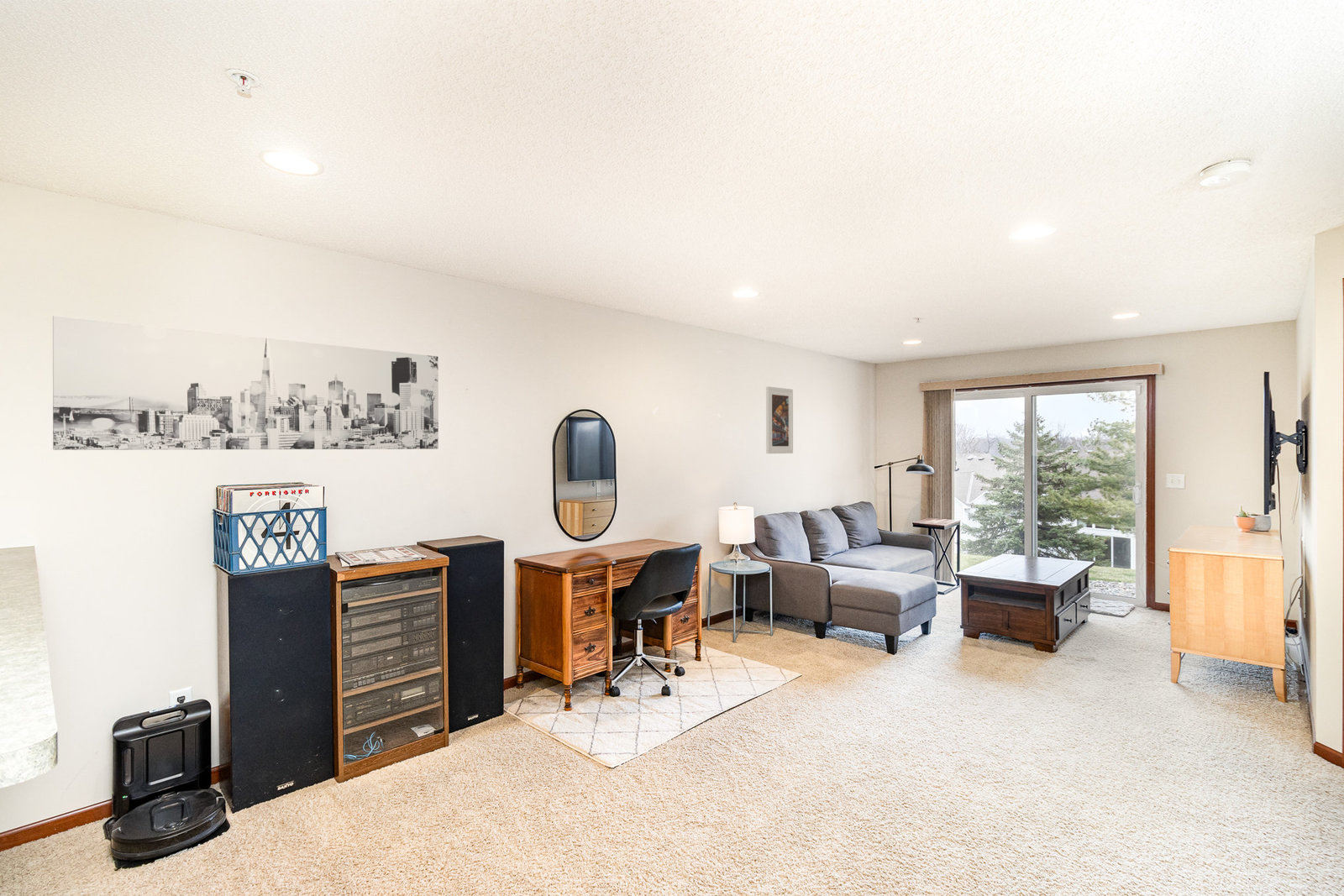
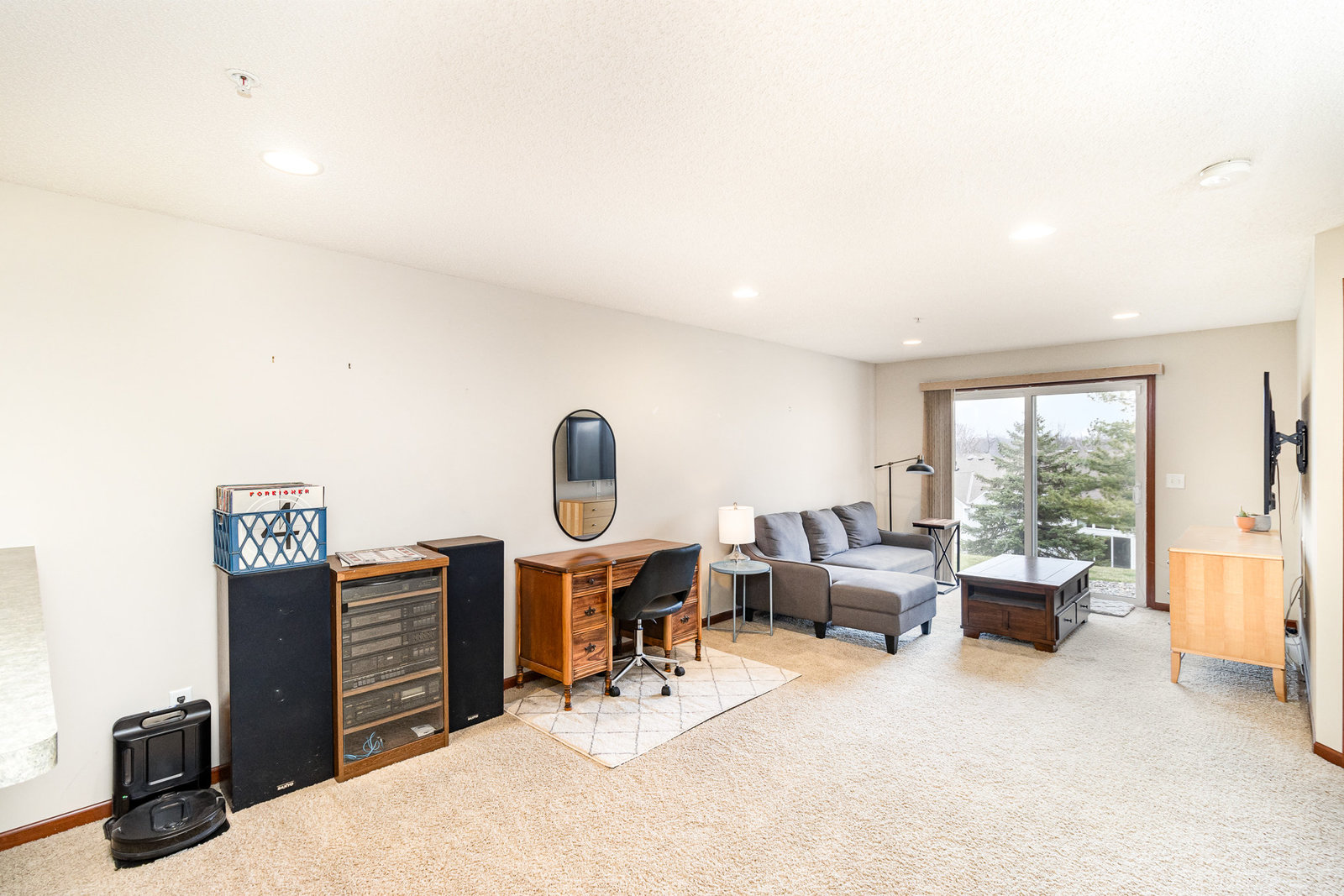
- wall art (280, 395)
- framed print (780, 421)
